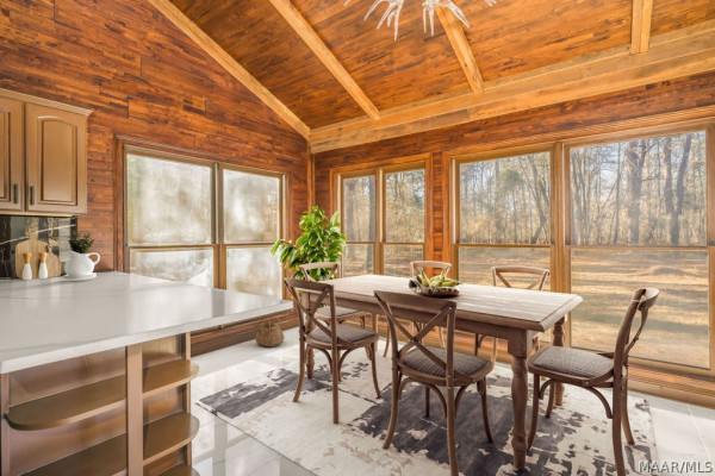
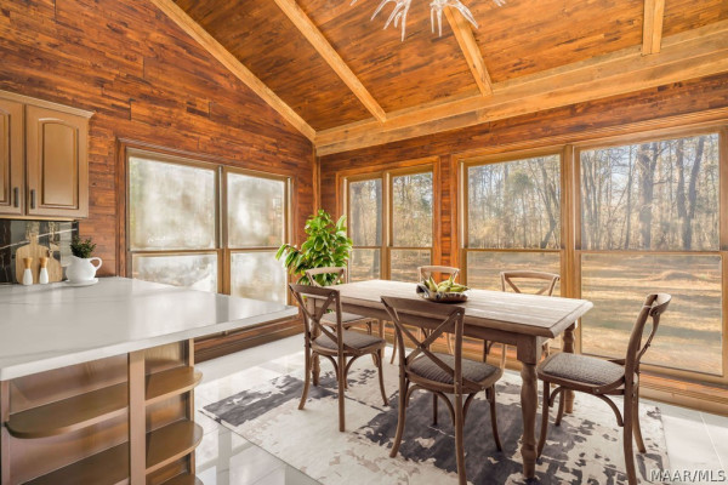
- basket (269, 330)
